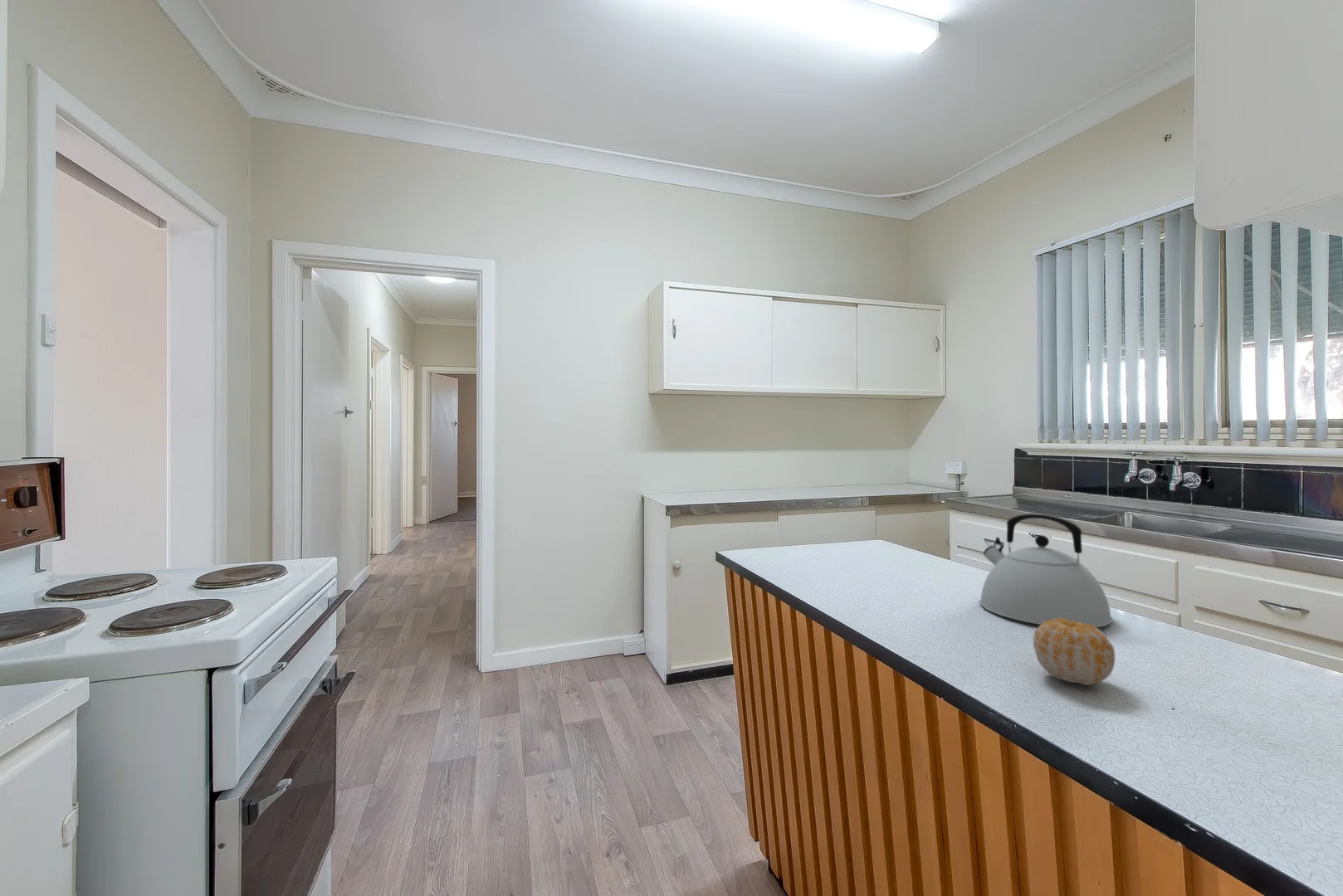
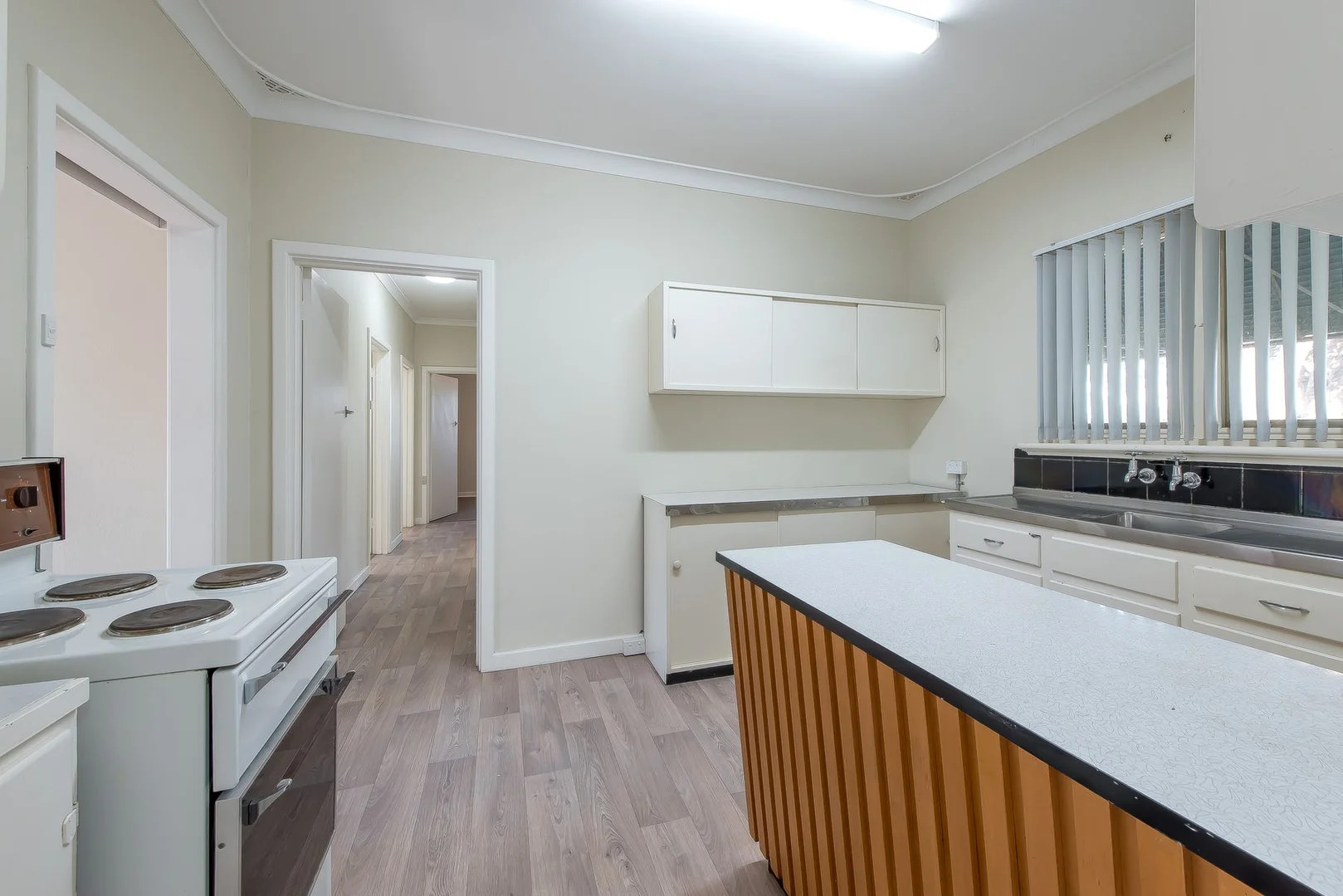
- fruit (1072, 651)
- kettle (1039, 562)
